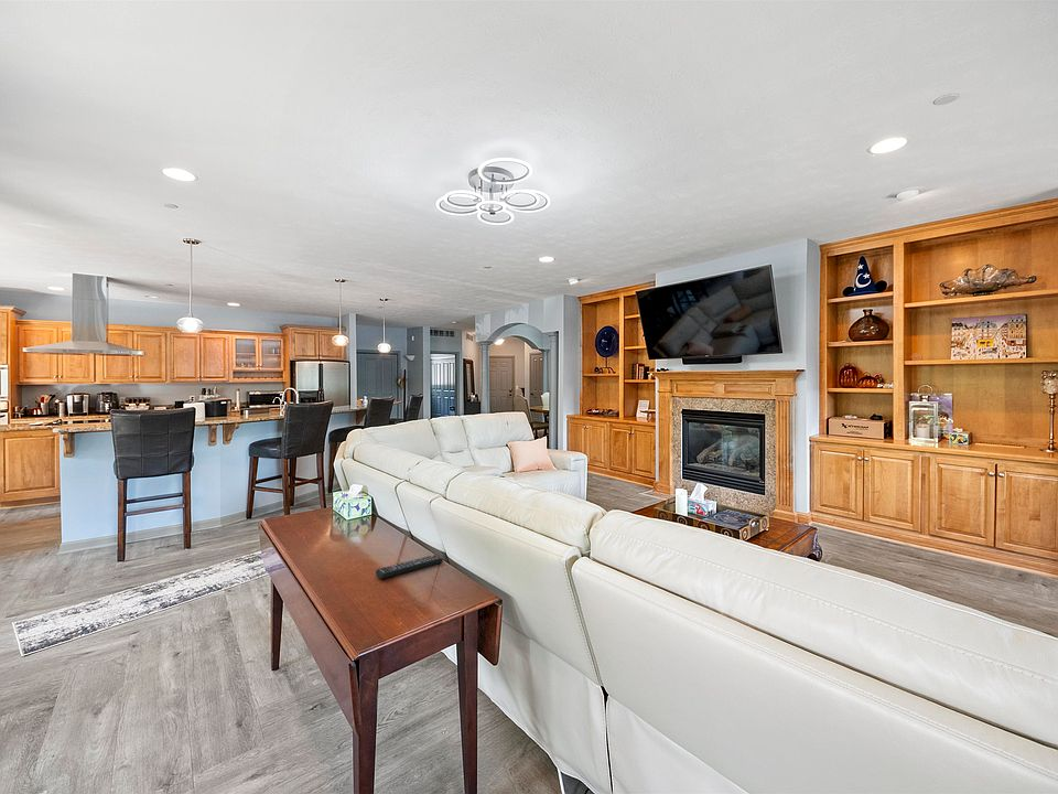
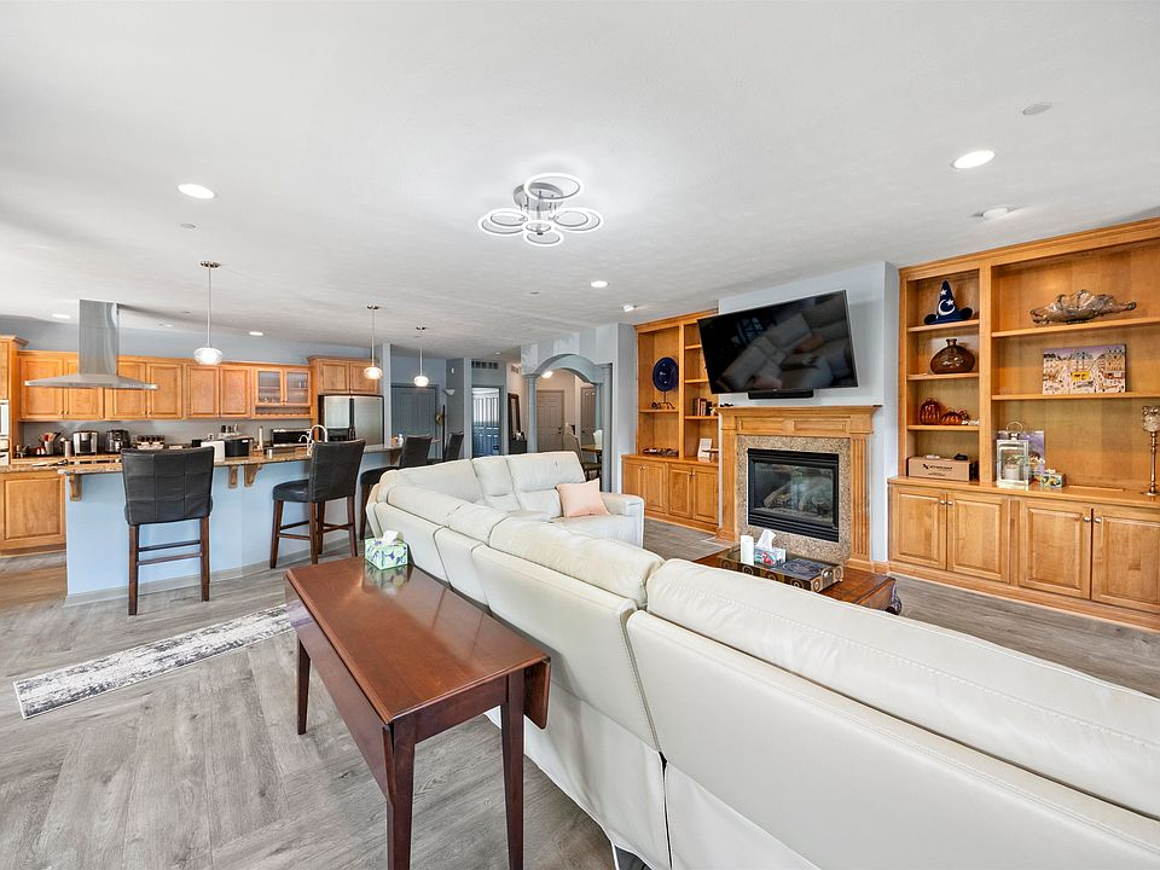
- remote control (410, 566)
